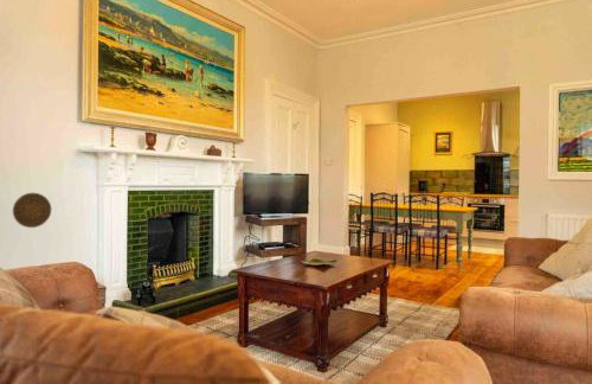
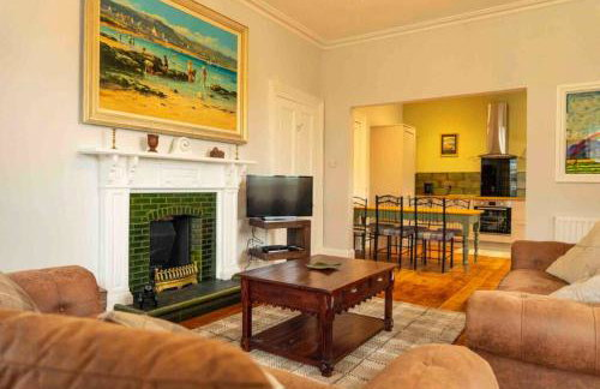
- decorative plate (33, 210)
